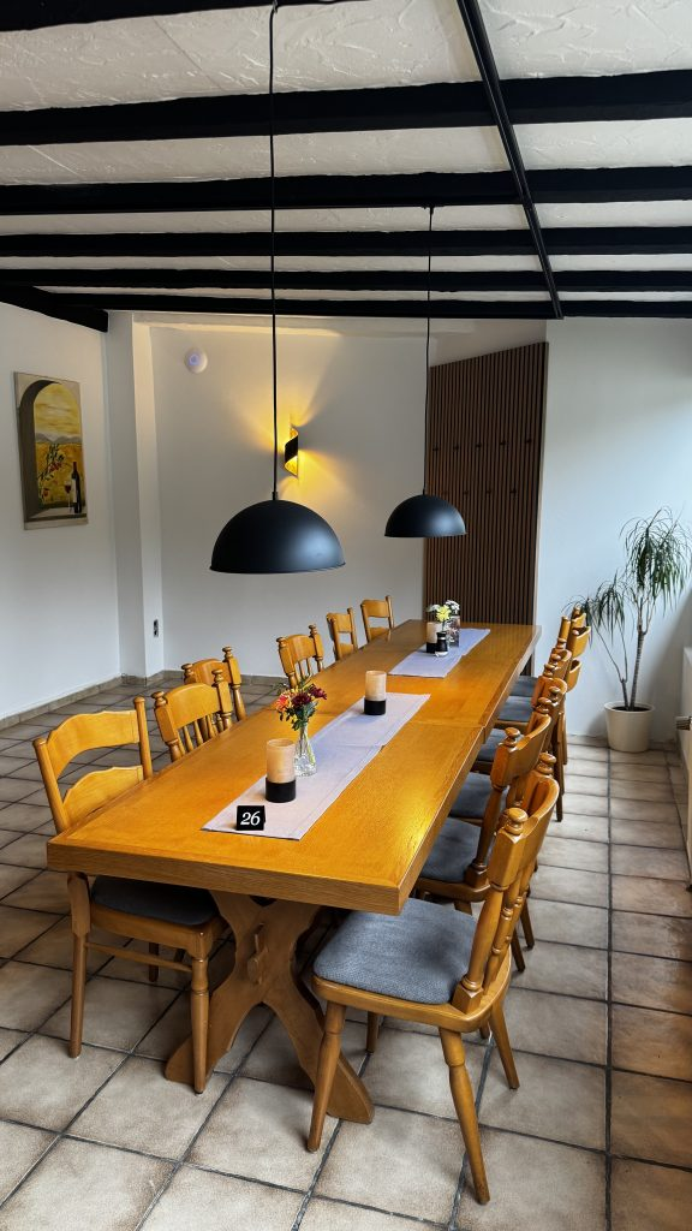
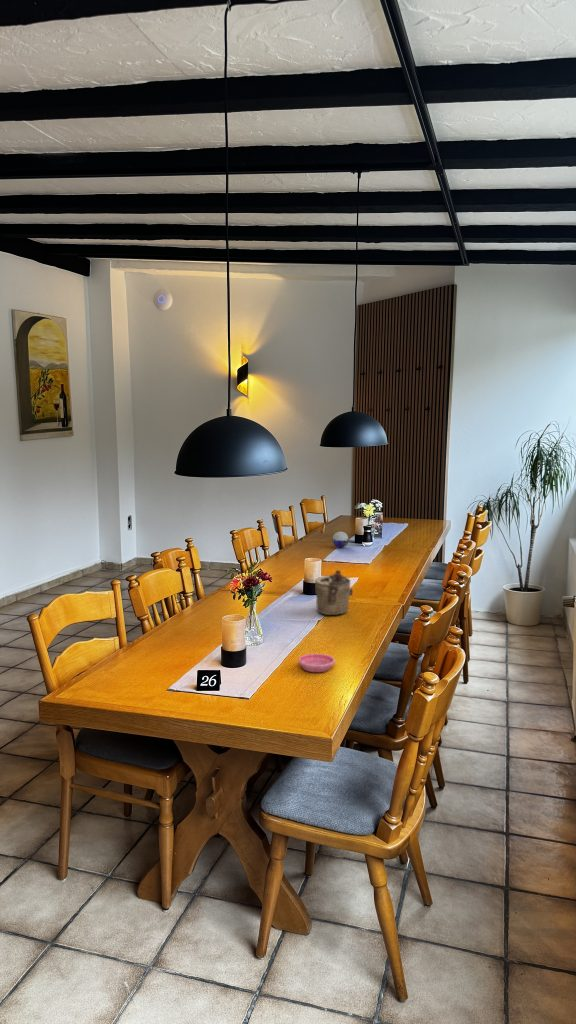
+ teapot (333, 591)
+ decorative orb (340, 539)
+ saucer (316, 663)
